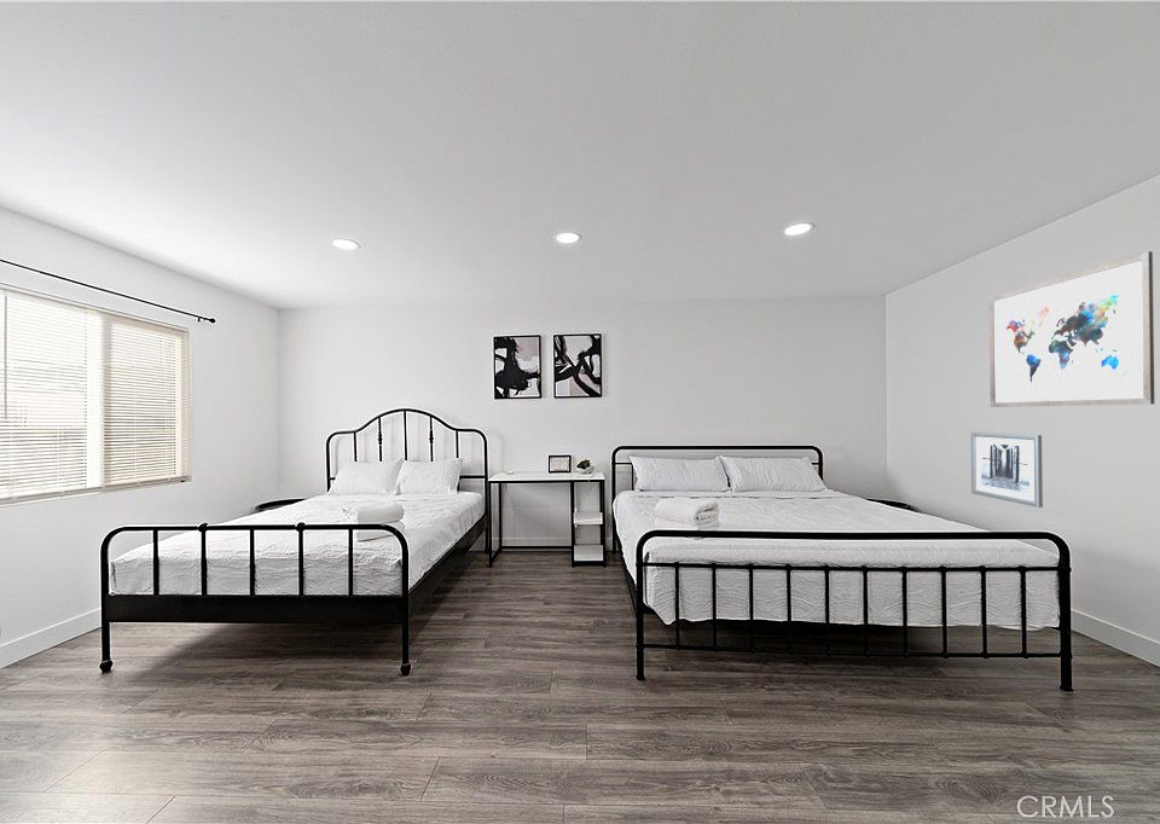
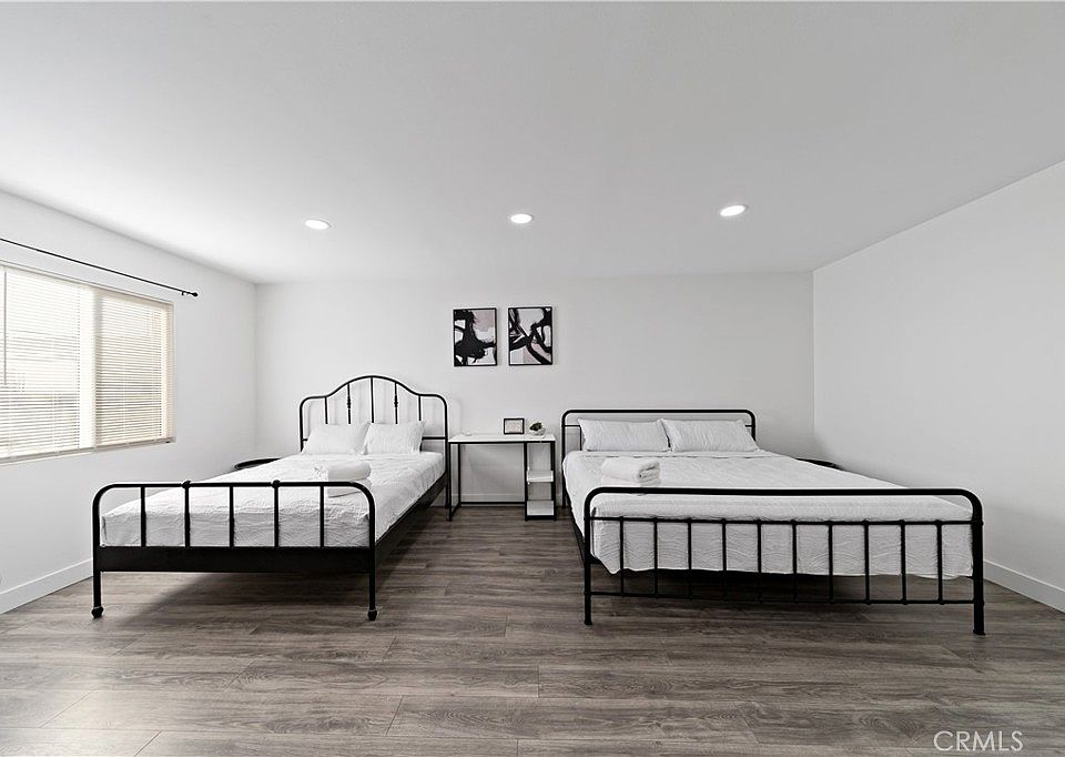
- wall art (1003, 466)
- wall art (1057, 342)
